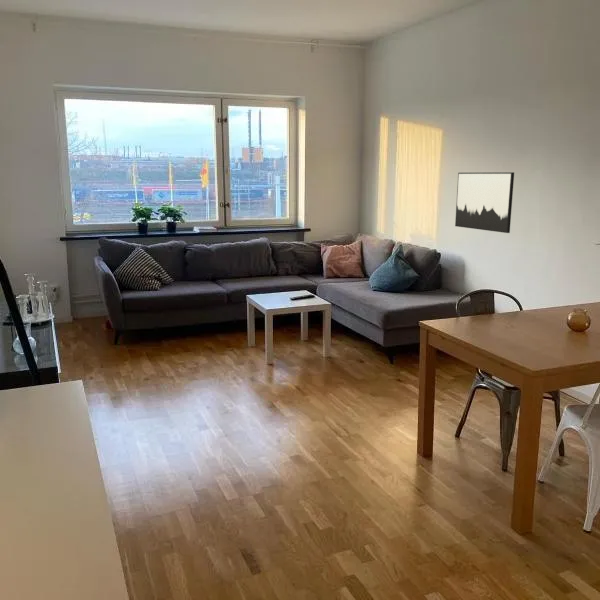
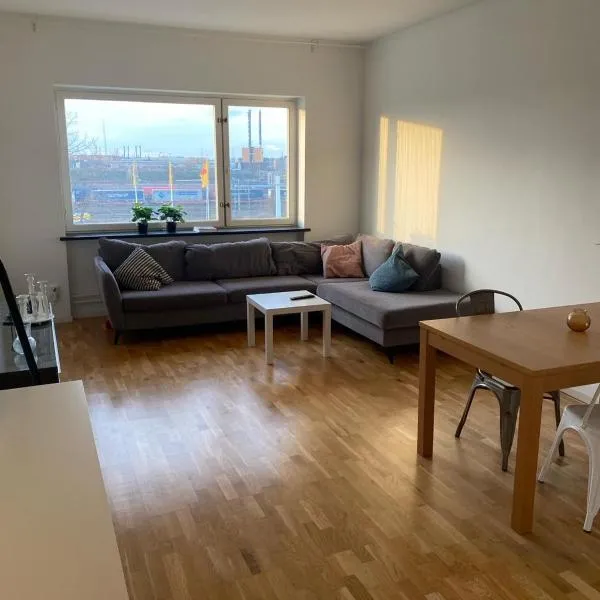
- wall art (482, 201)
